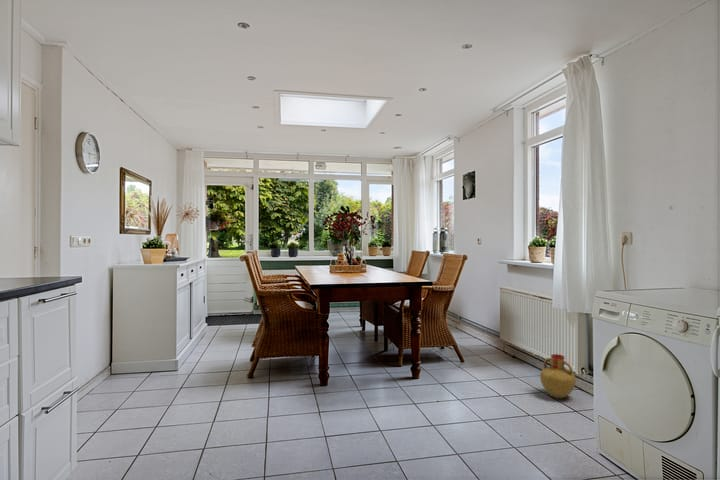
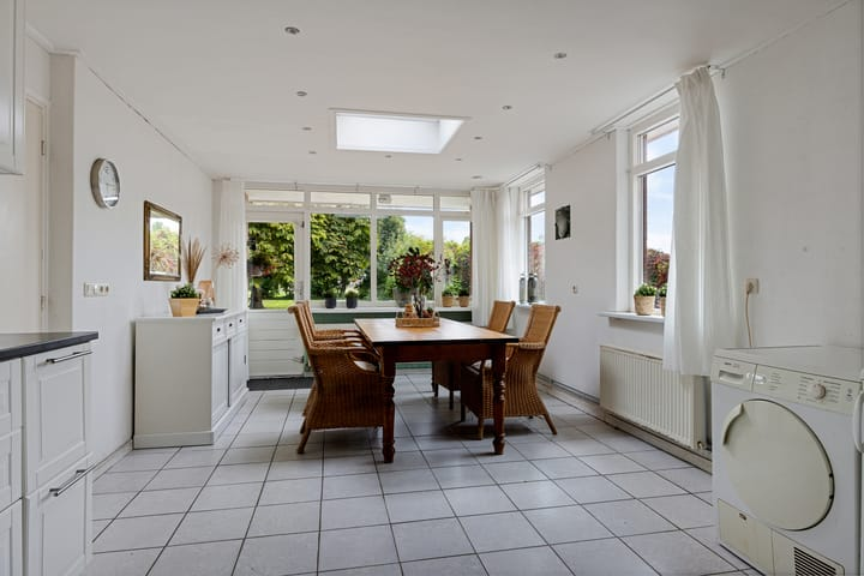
- vase (557, 375)
